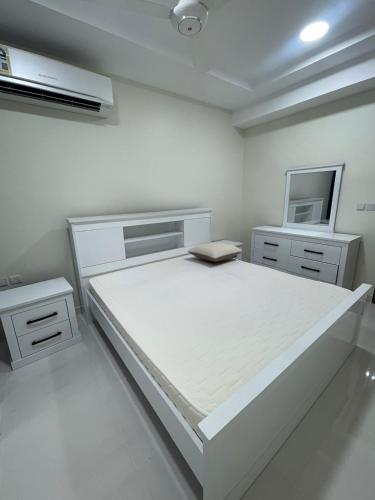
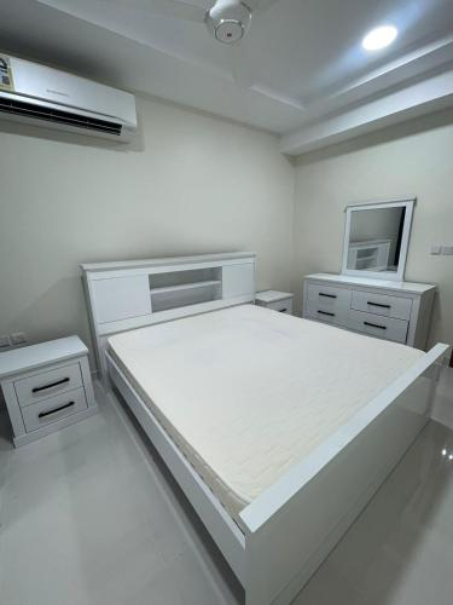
- pillow (214, 251)
